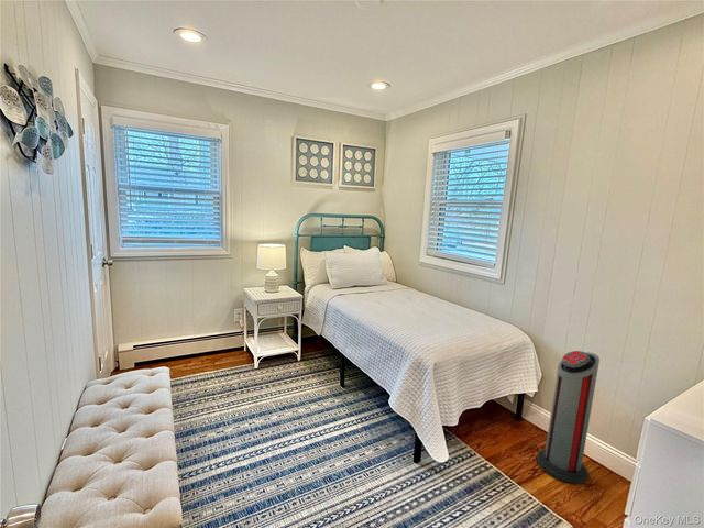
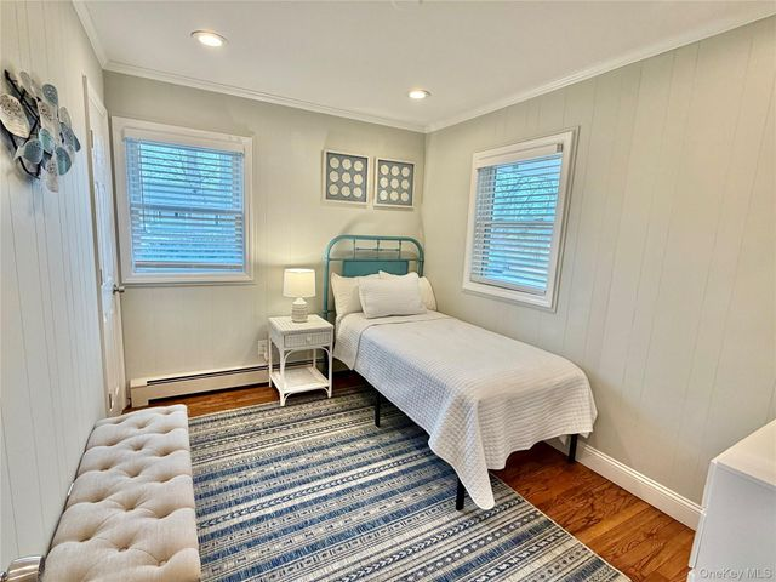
- air purifier (570, 410)
